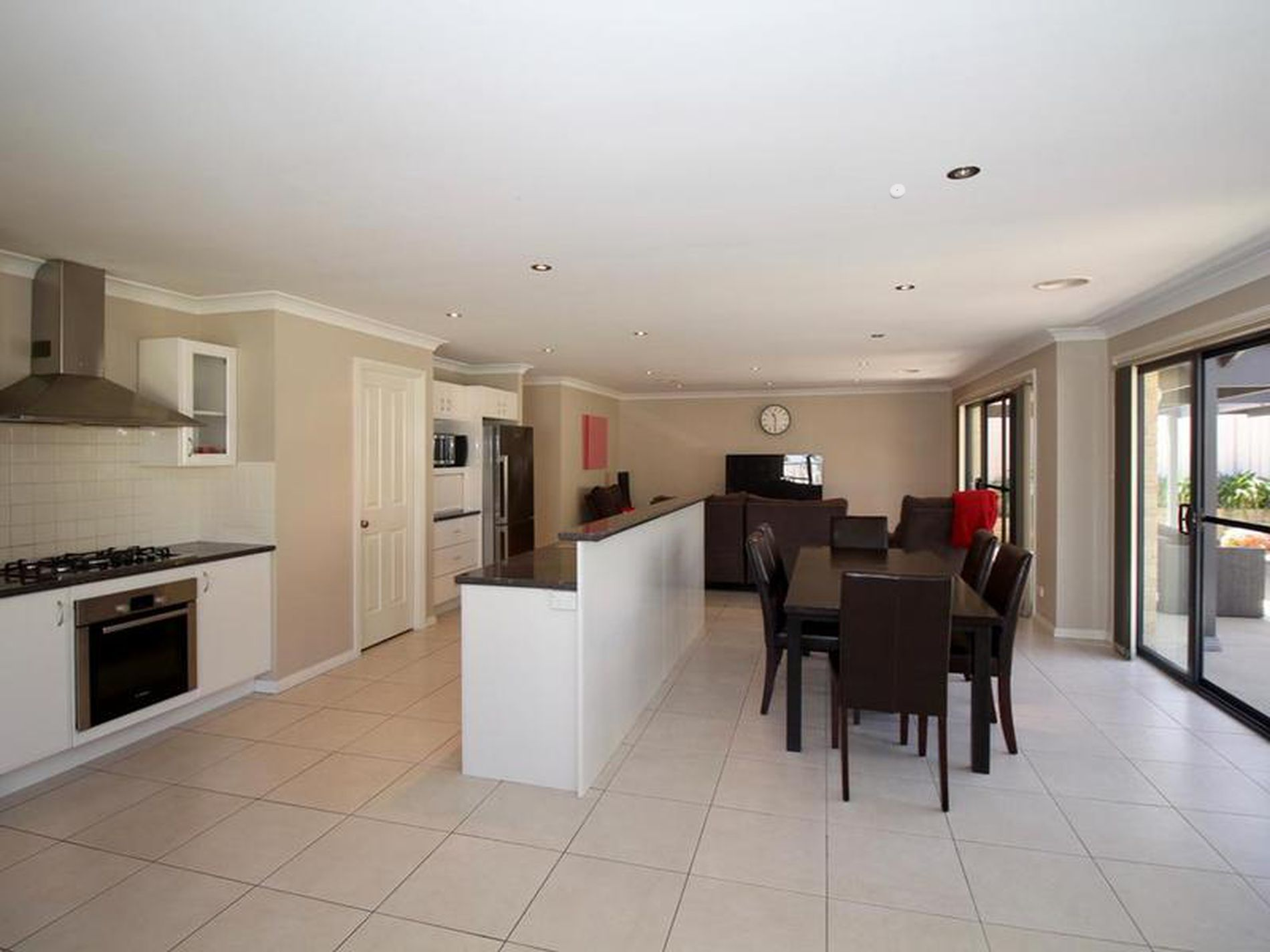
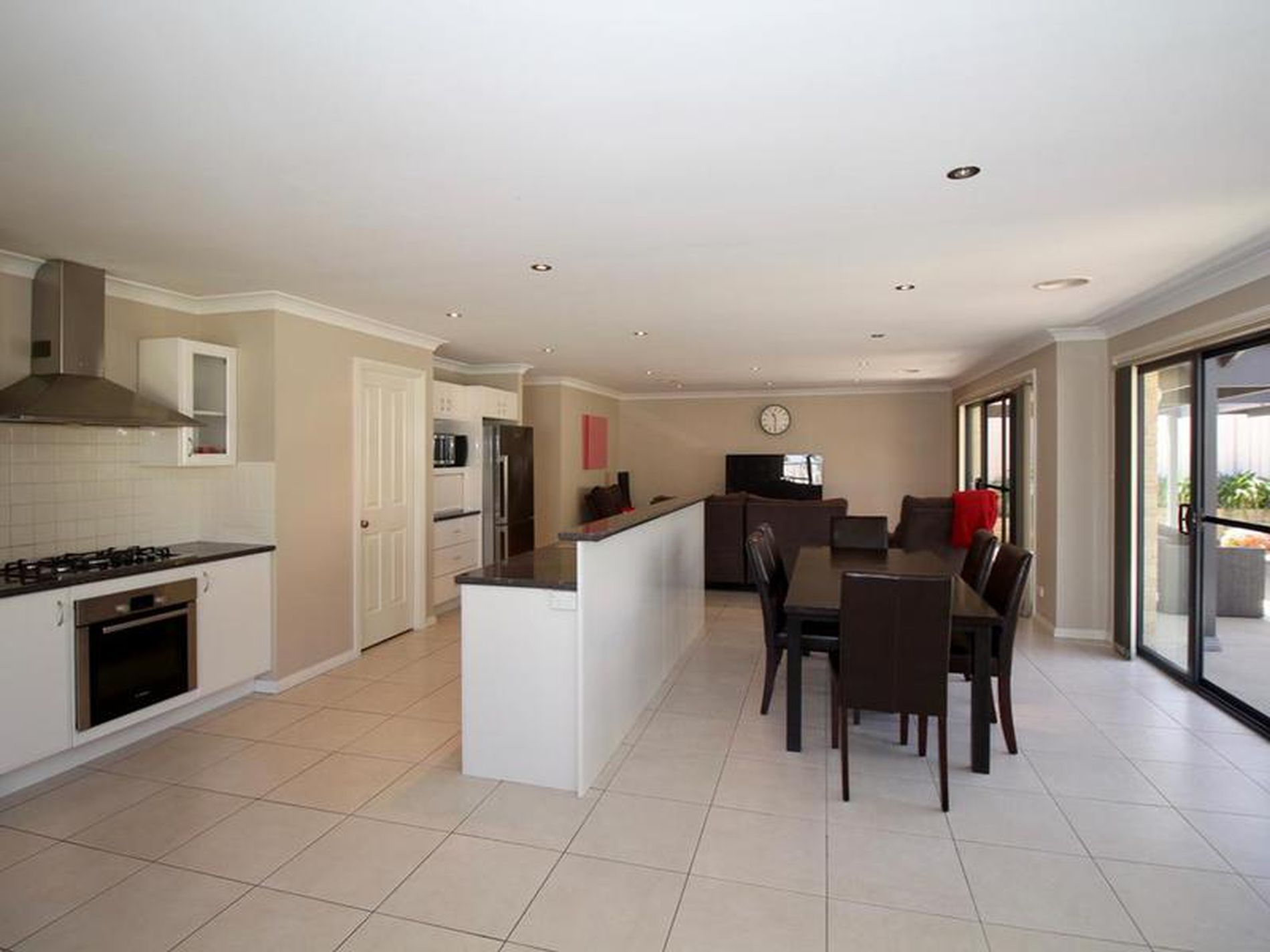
- smoke detector (897, 192)
